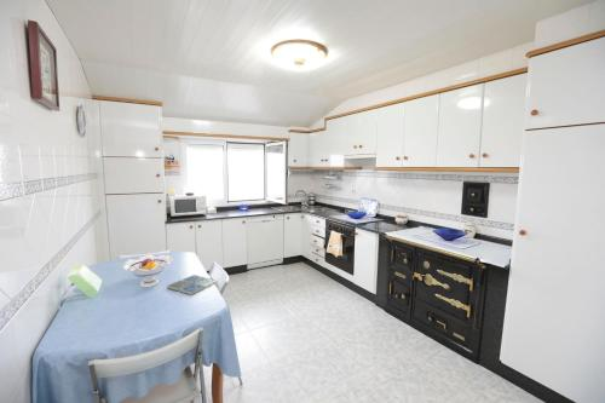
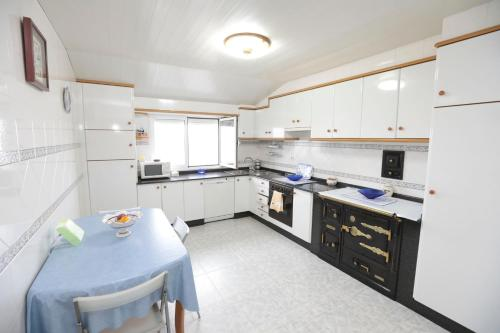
- drink coaster (192, 283)
